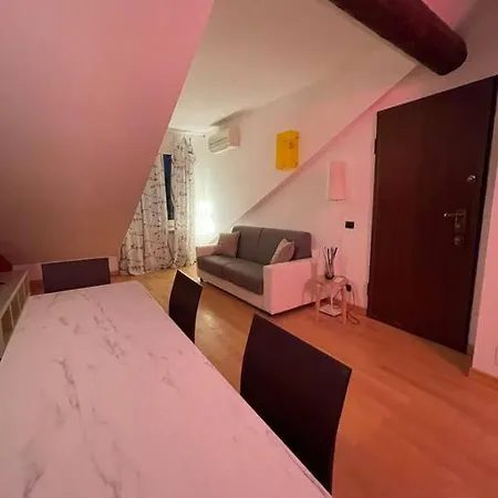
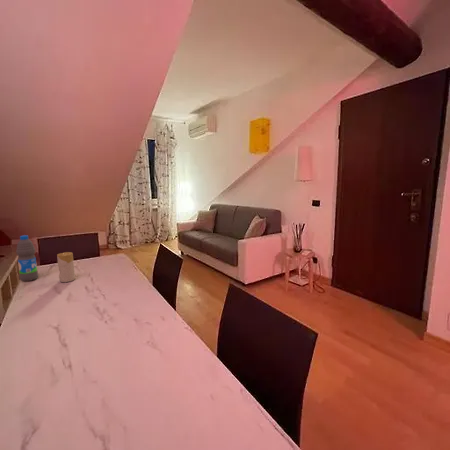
+ water bottle (26, 257)
+ candle (66, 267)
